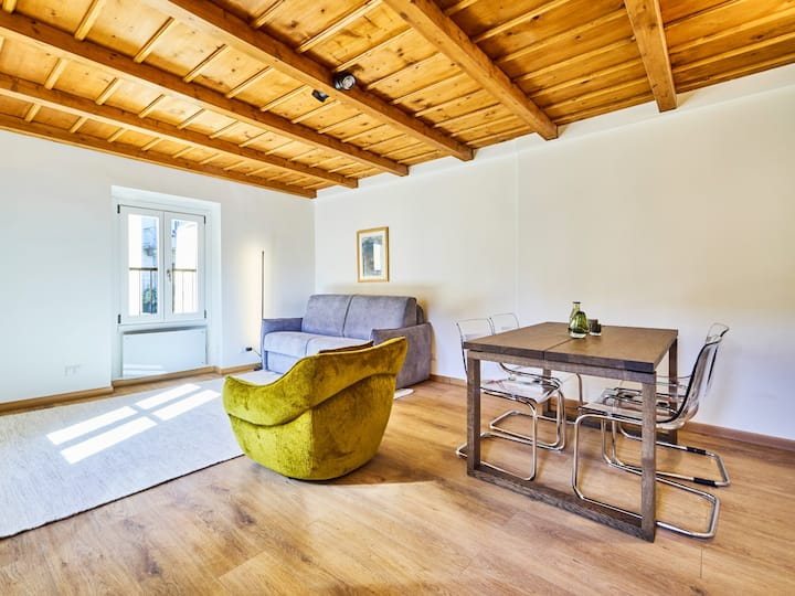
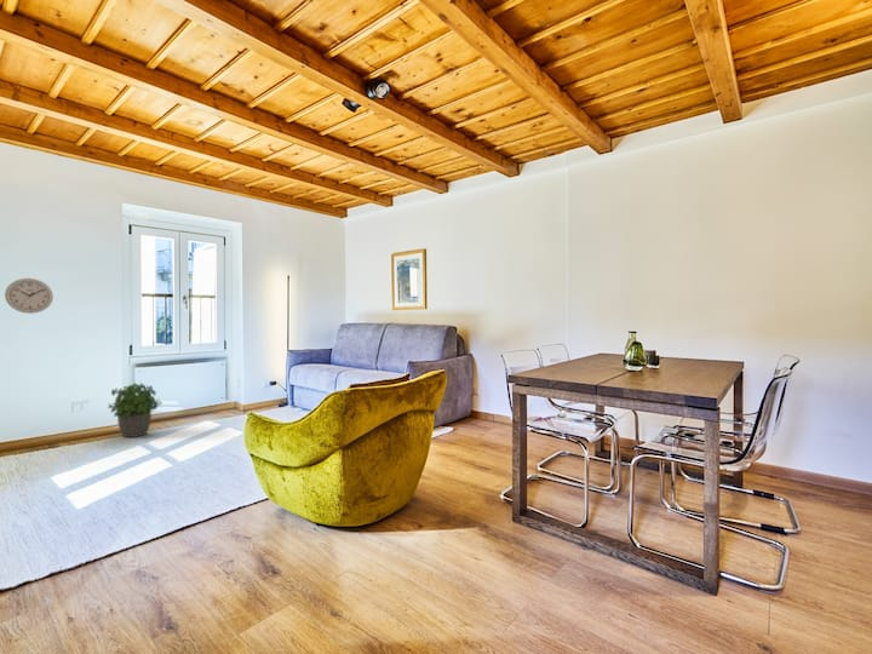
+ wall clock (29, 296)
+ potted plant (134, 408)
